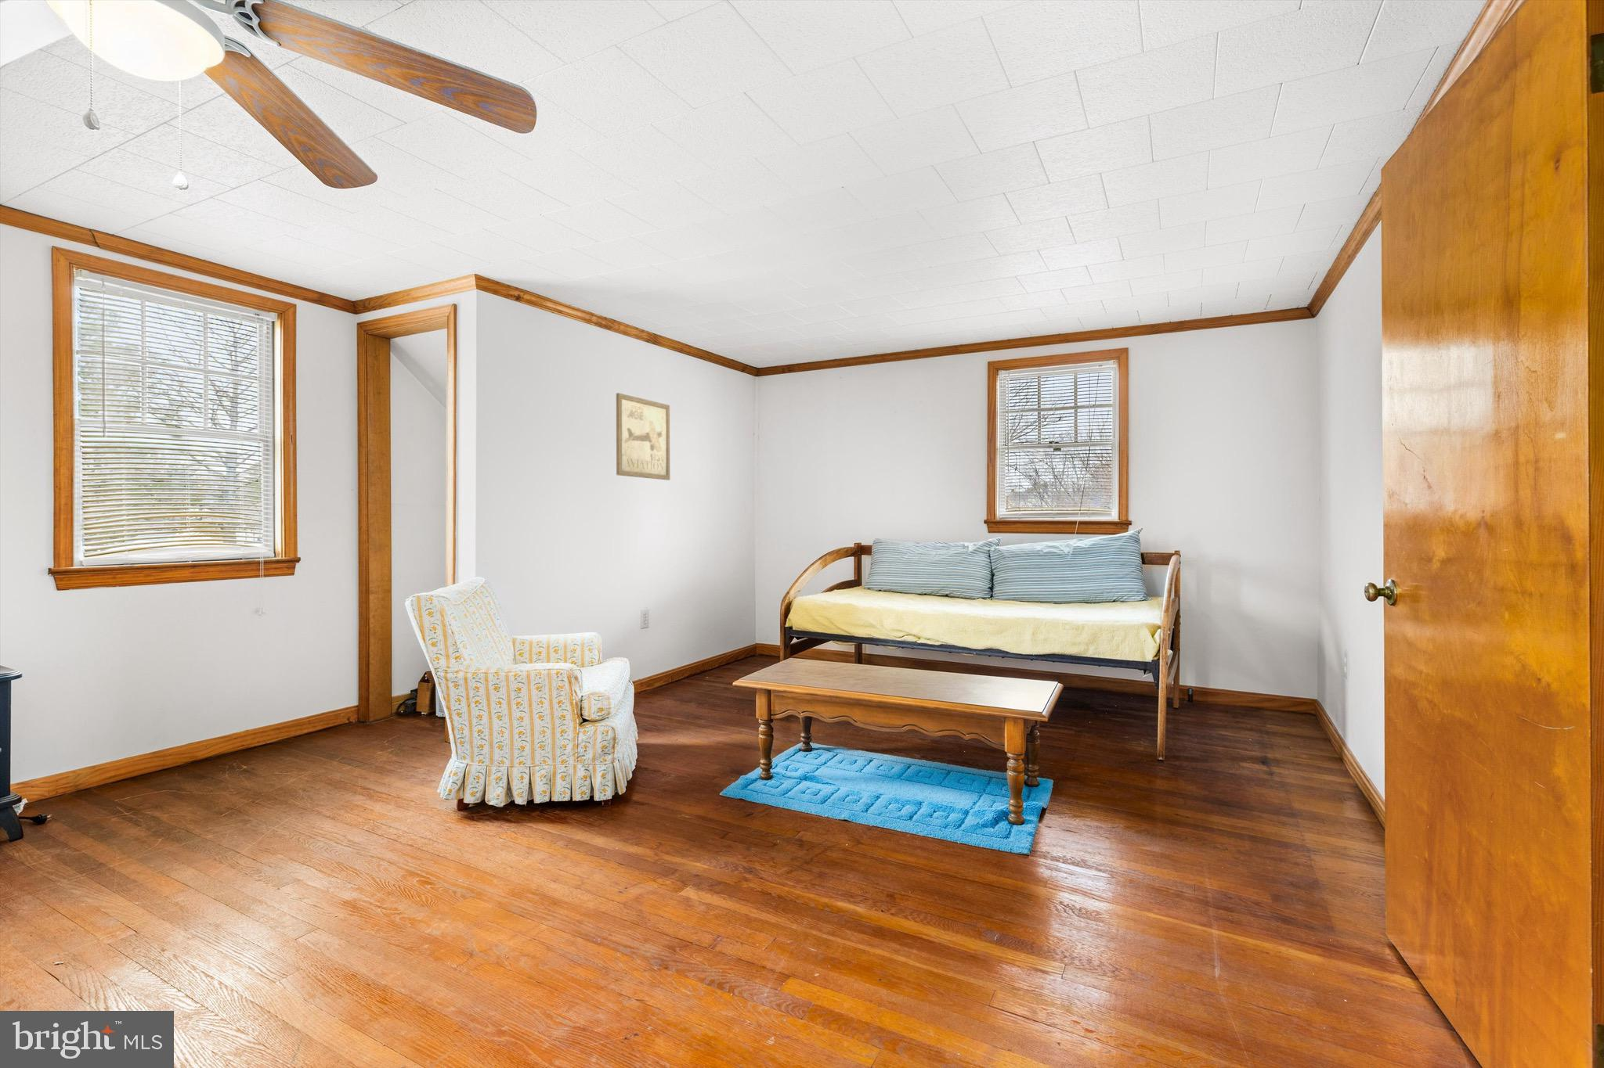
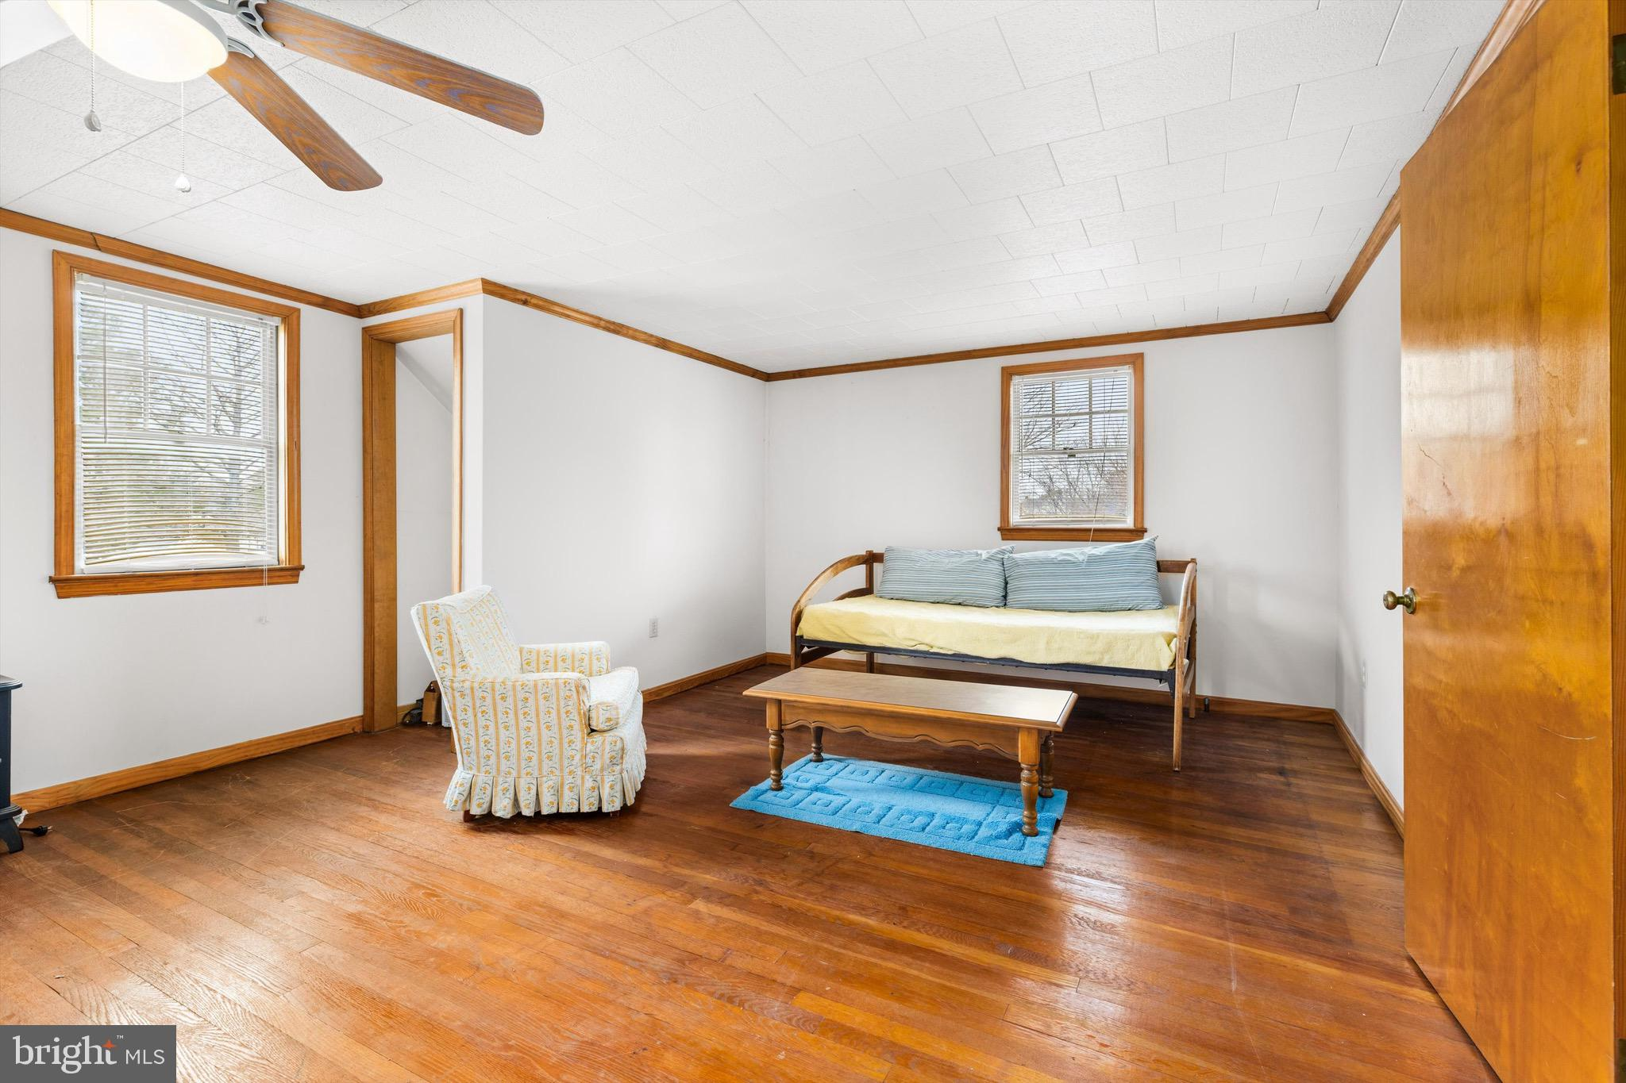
- wall art (644, 439)
